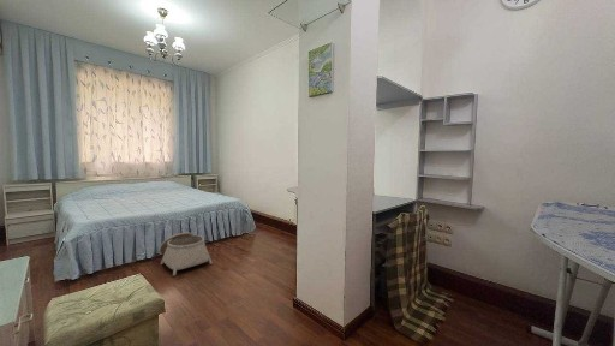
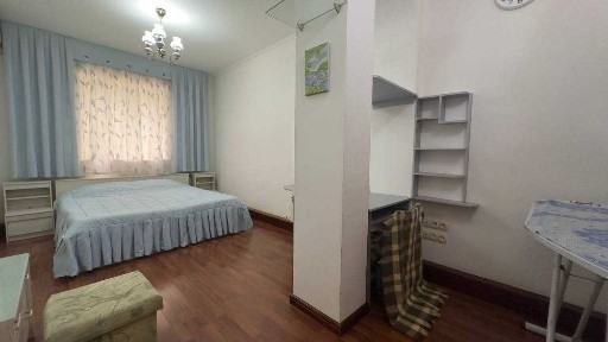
- basket (183, 247)
